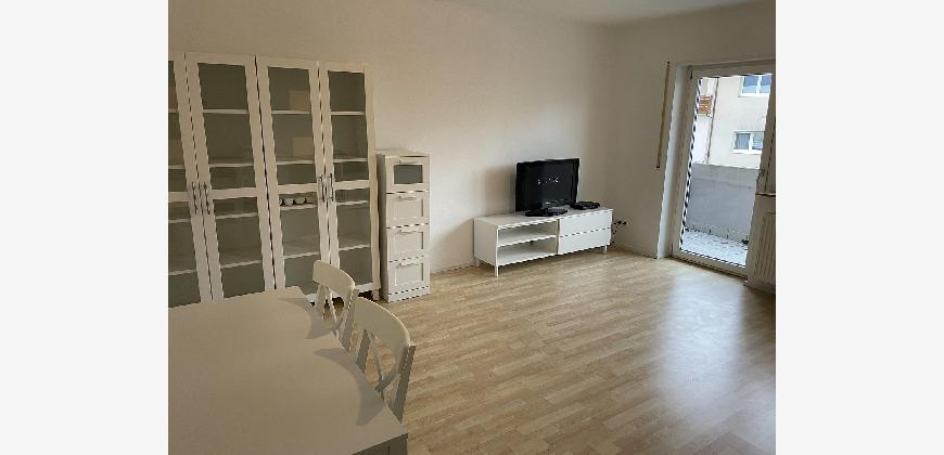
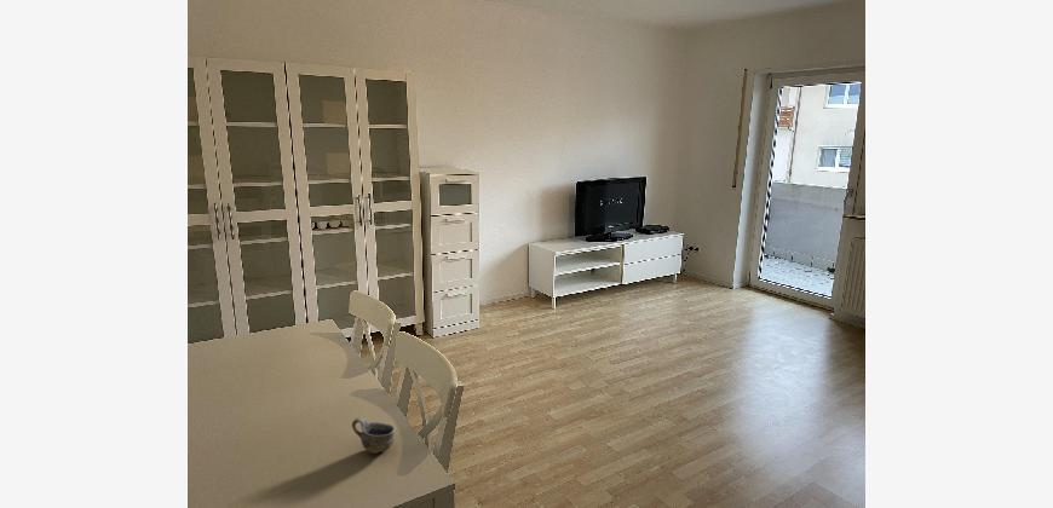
+ cup (376, 433)
